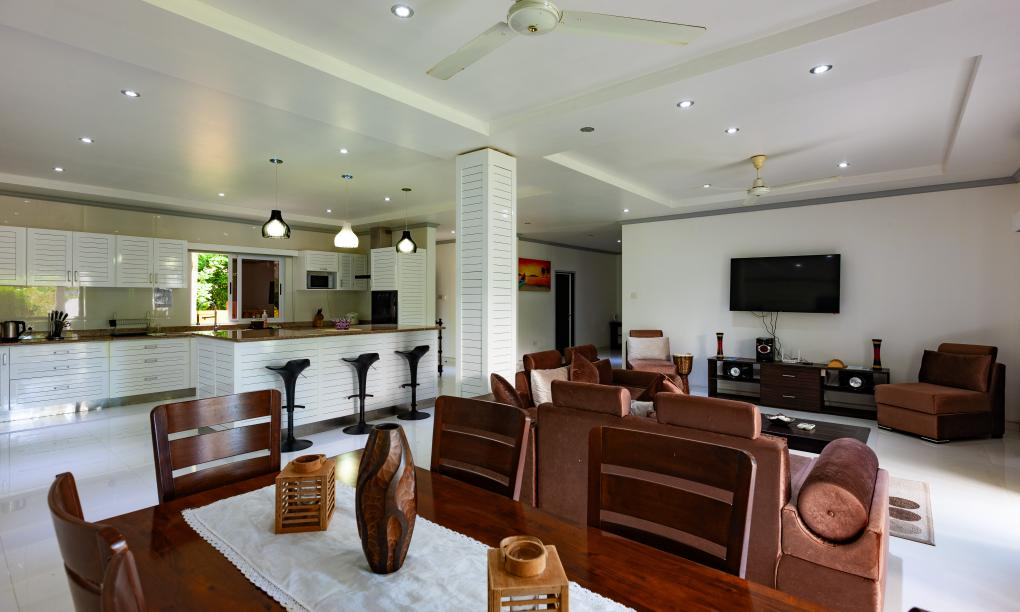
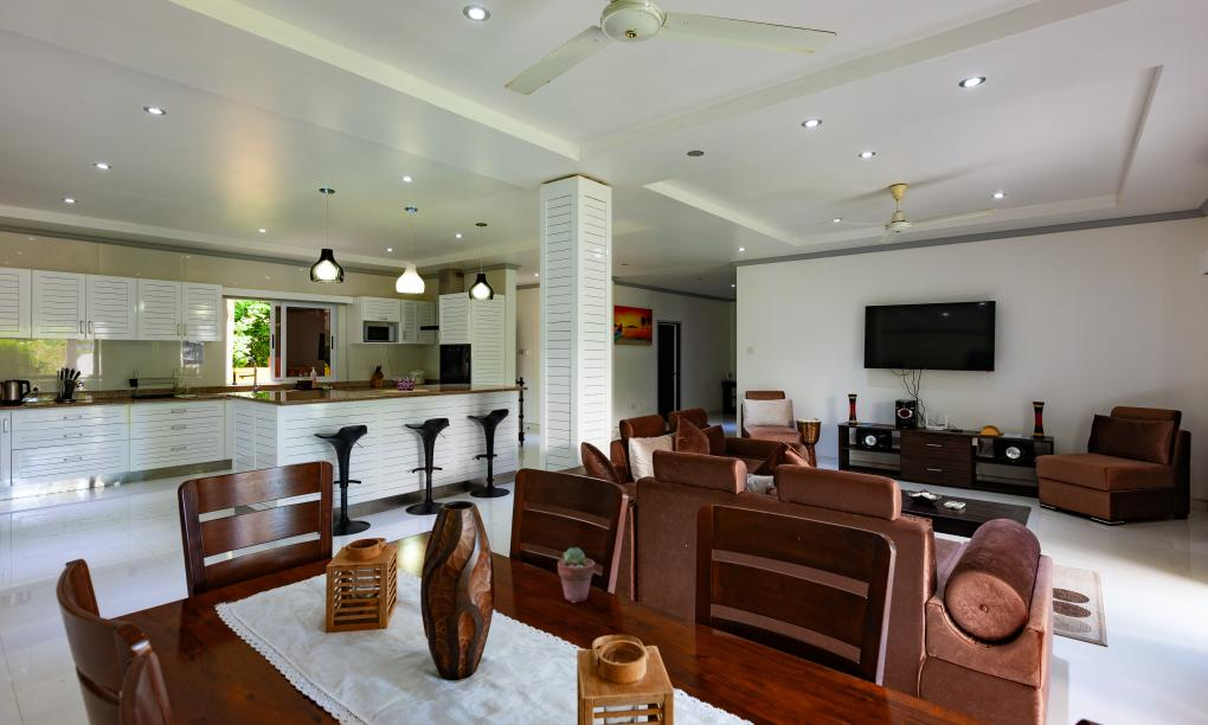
+ potted succulent (576, 572)
